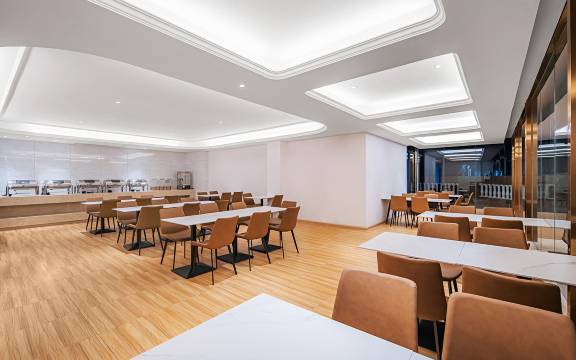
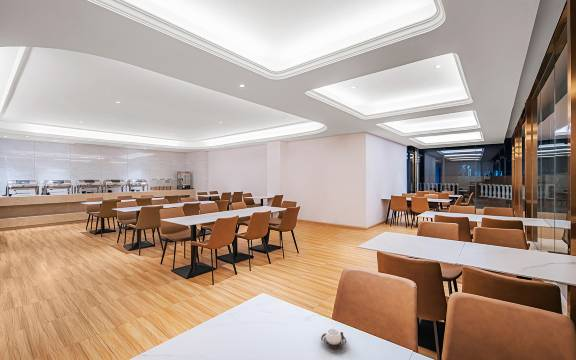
+ cup (333, 337)
